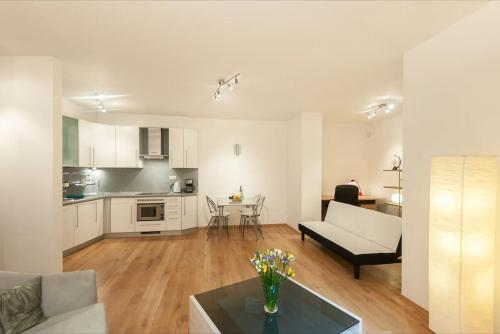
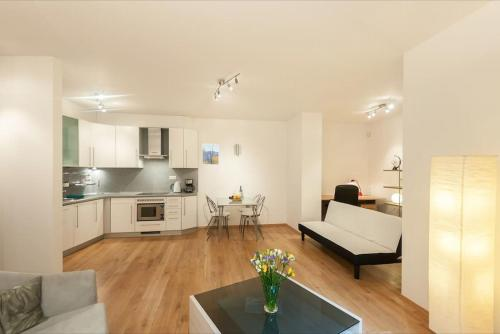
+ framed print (210, 154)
